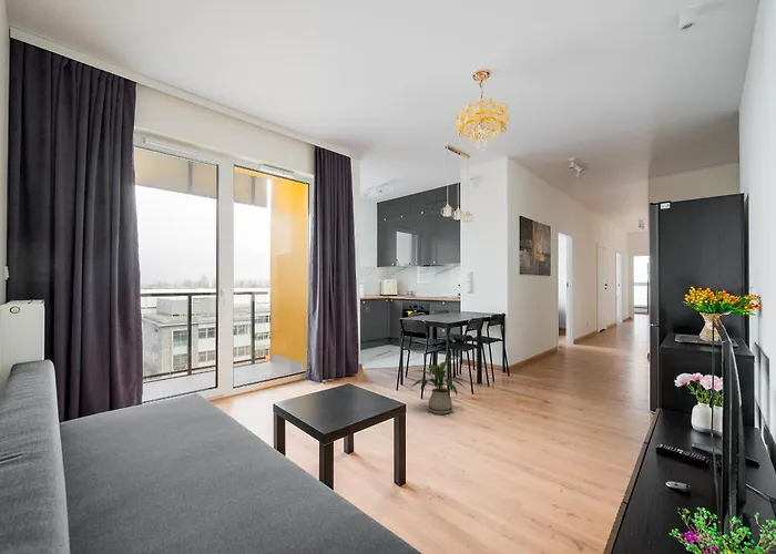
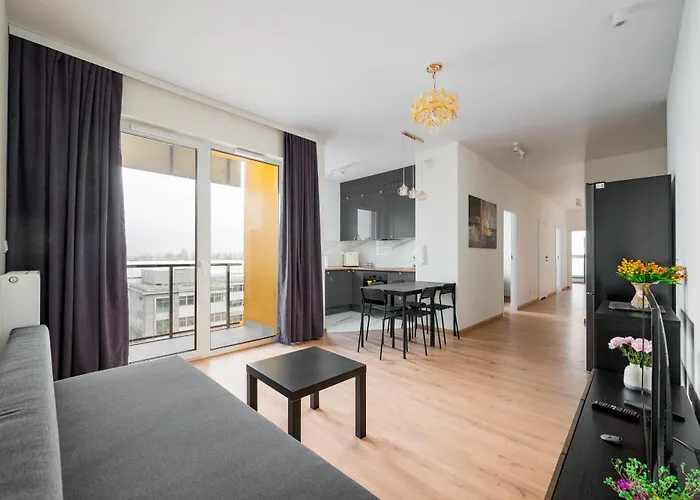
- house plant (435, 382)
